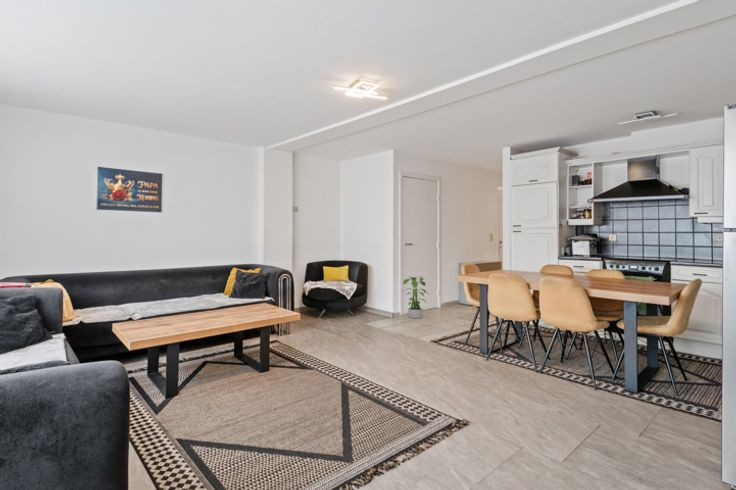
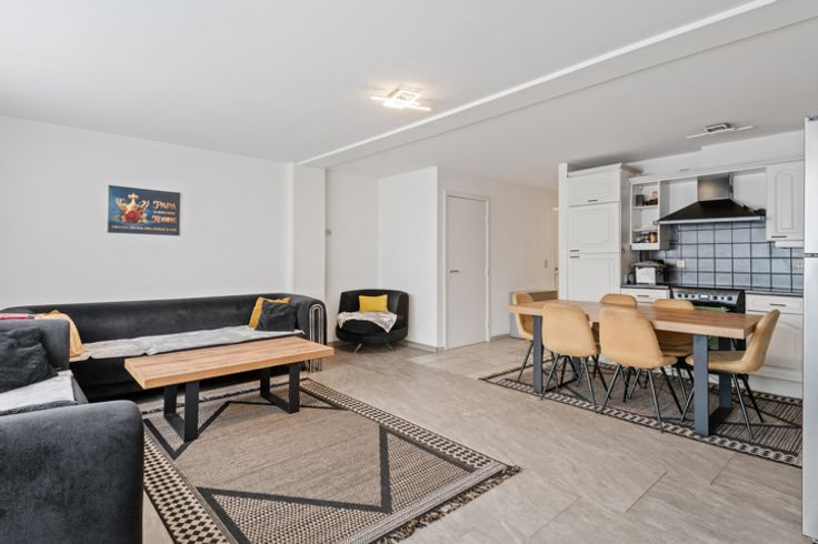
- potted plant (413, 297)
